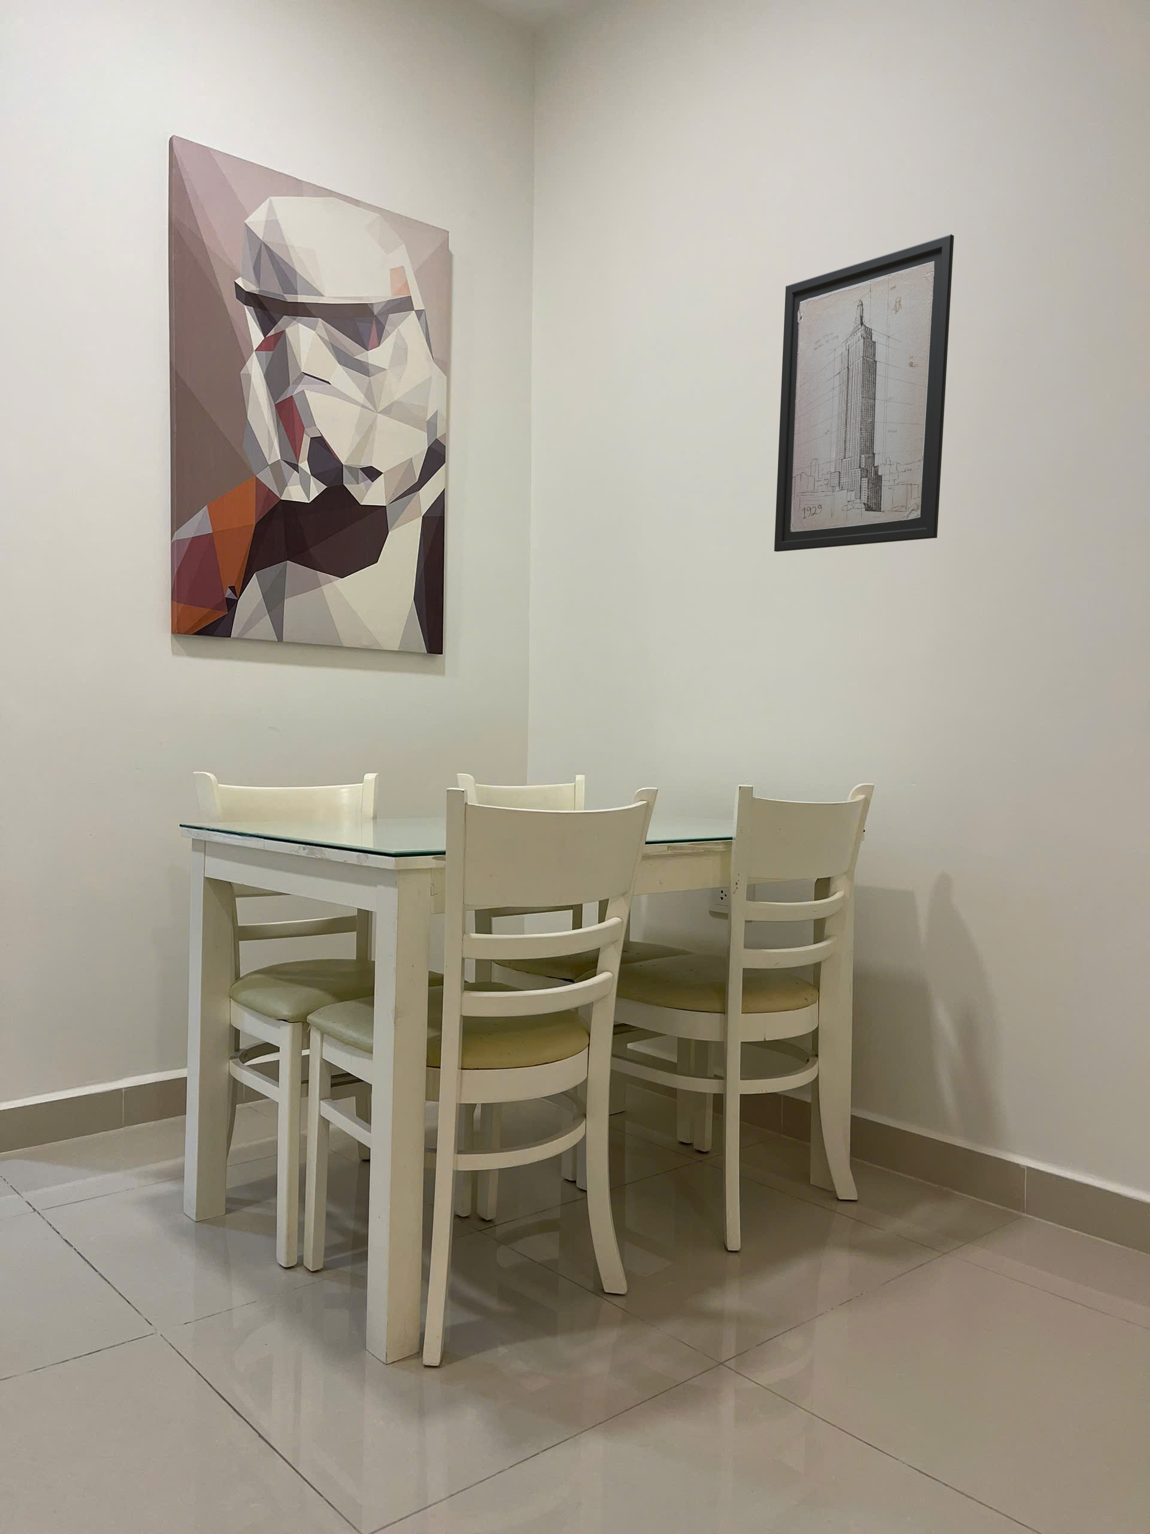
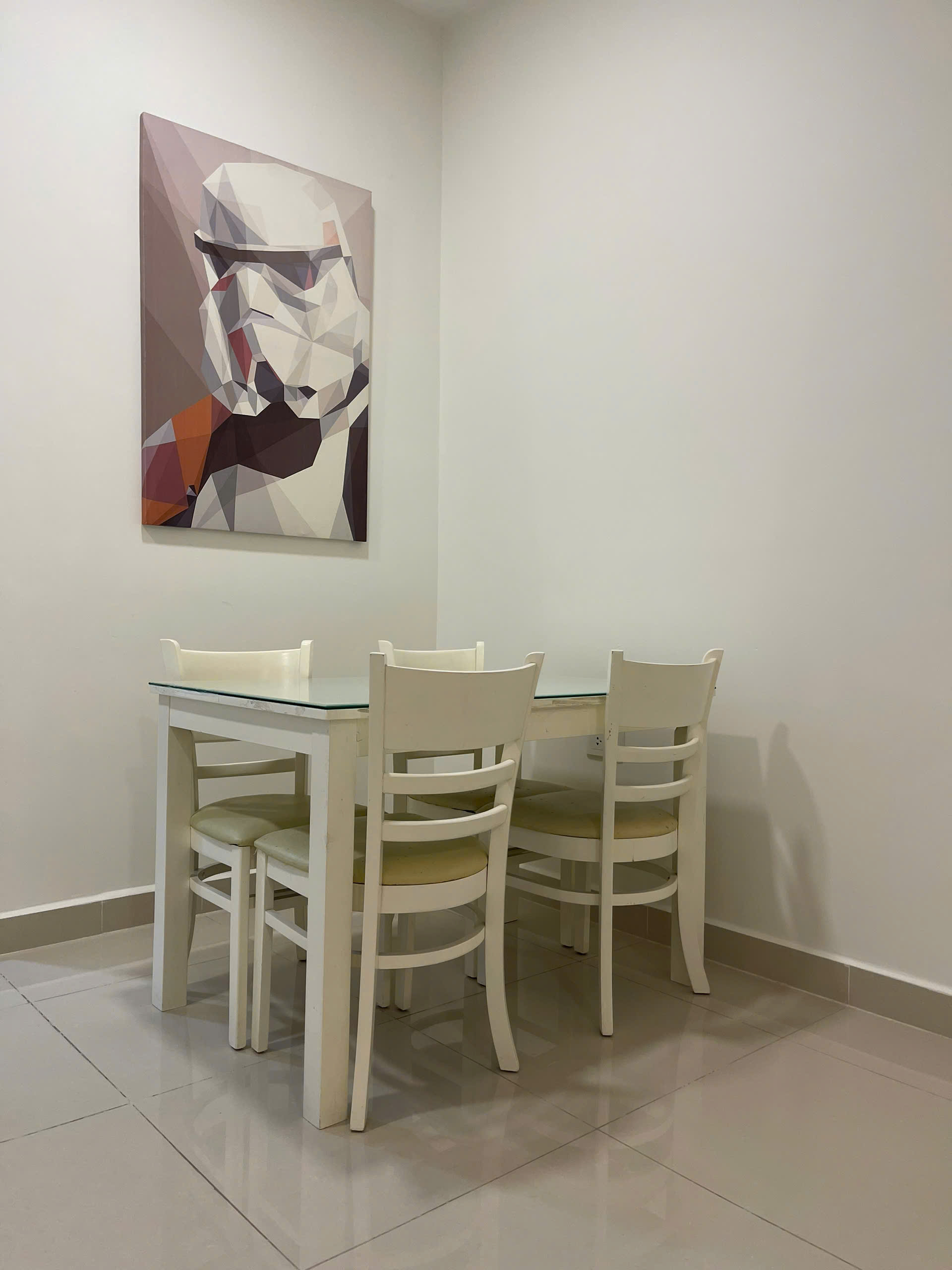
- wall art (858, 405)
